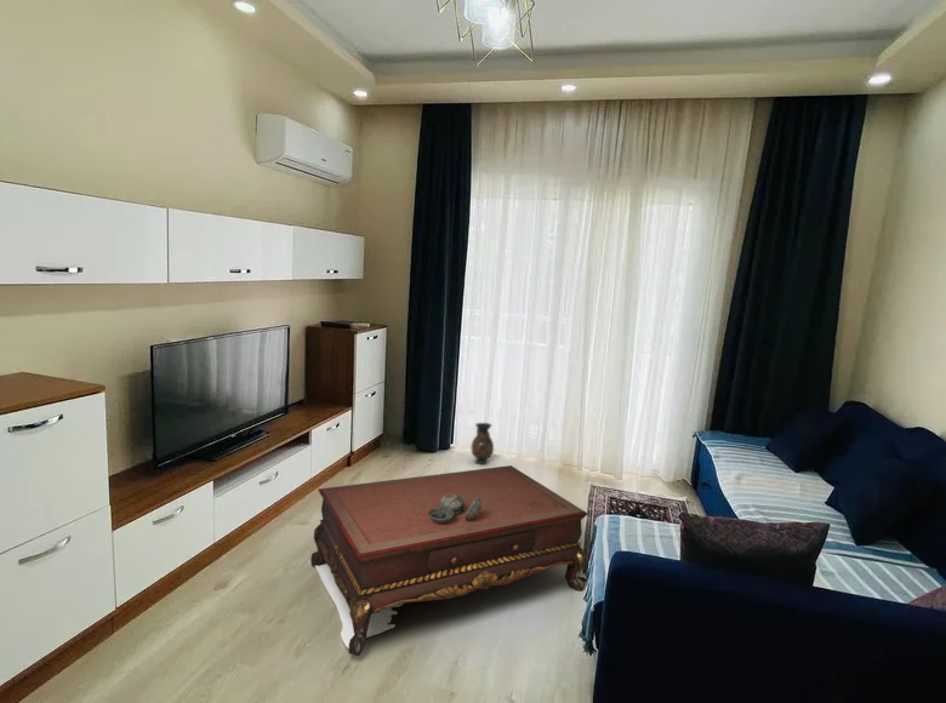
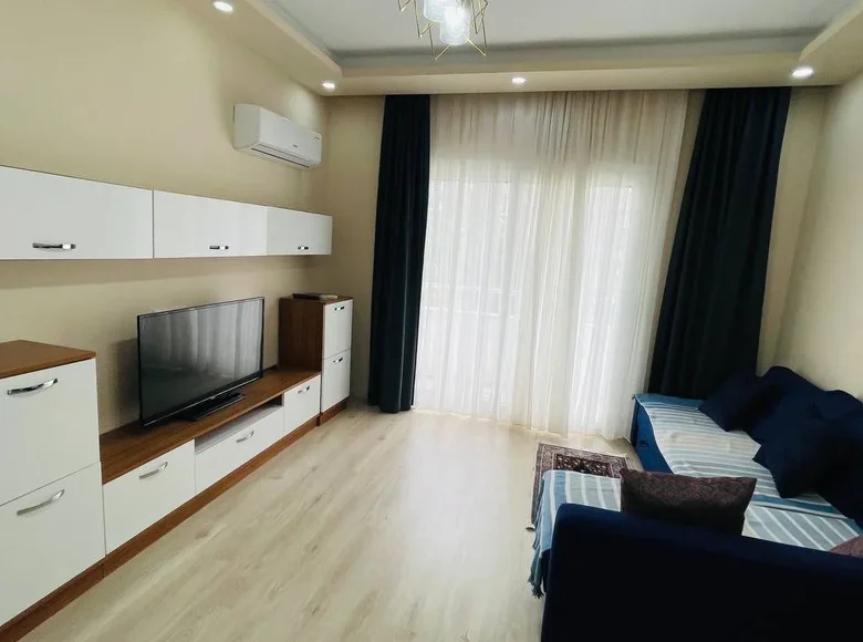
- decorative bowl (454, 503)
- coffee table (444, 537)
- vase (483, 442)
